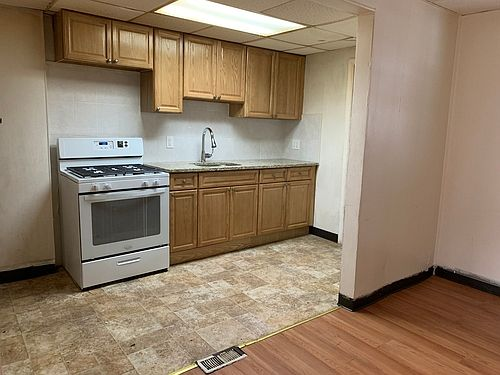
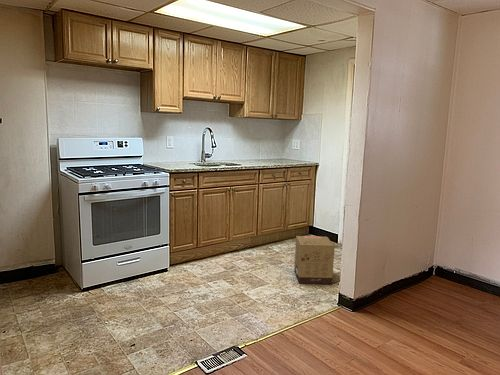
+ cardboard box (313, 259)
